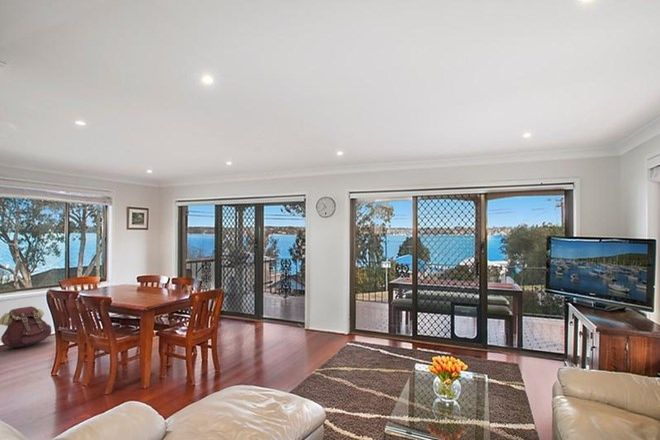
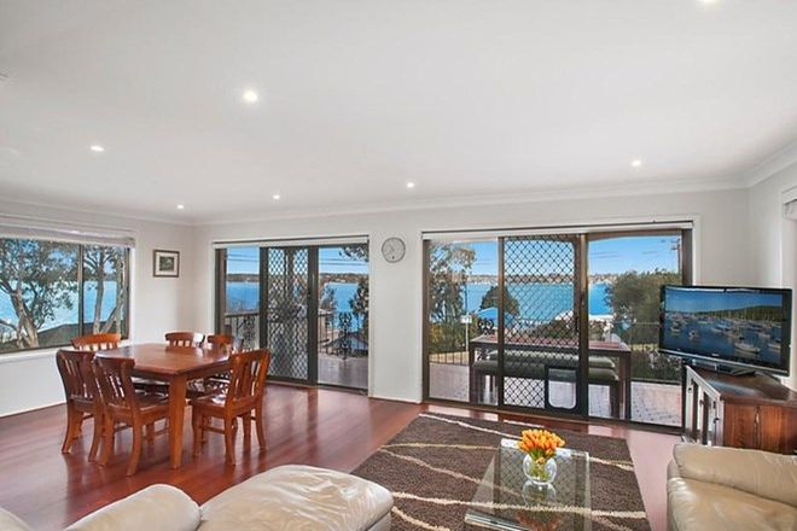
- backpack (26, 327)
